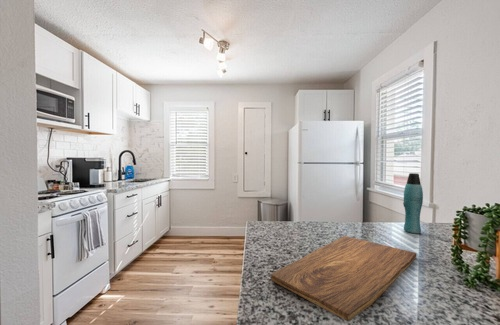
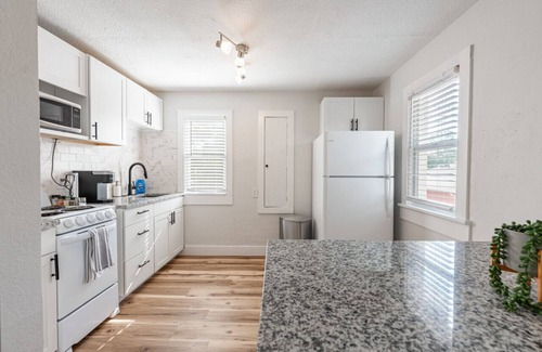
- bottle (413, 202)
- cutting board (349, 264)
